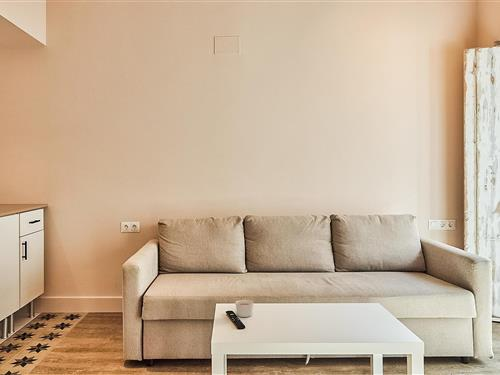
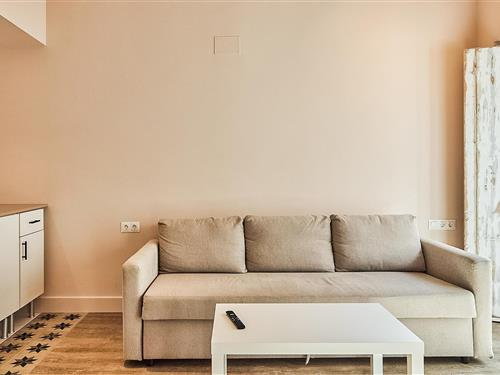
- candle (244, 308)
